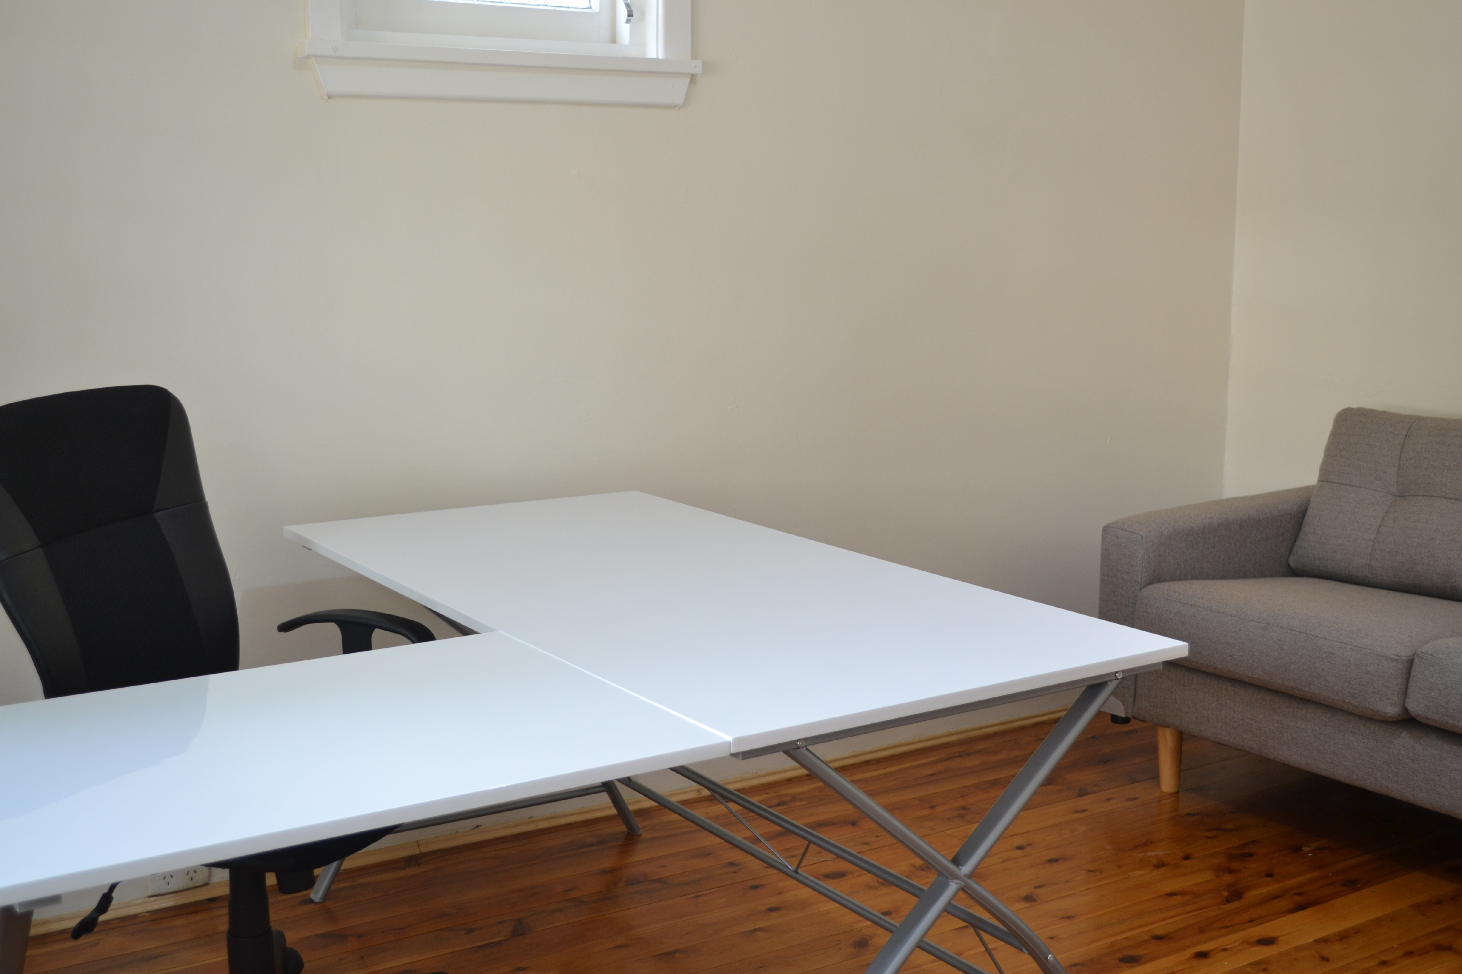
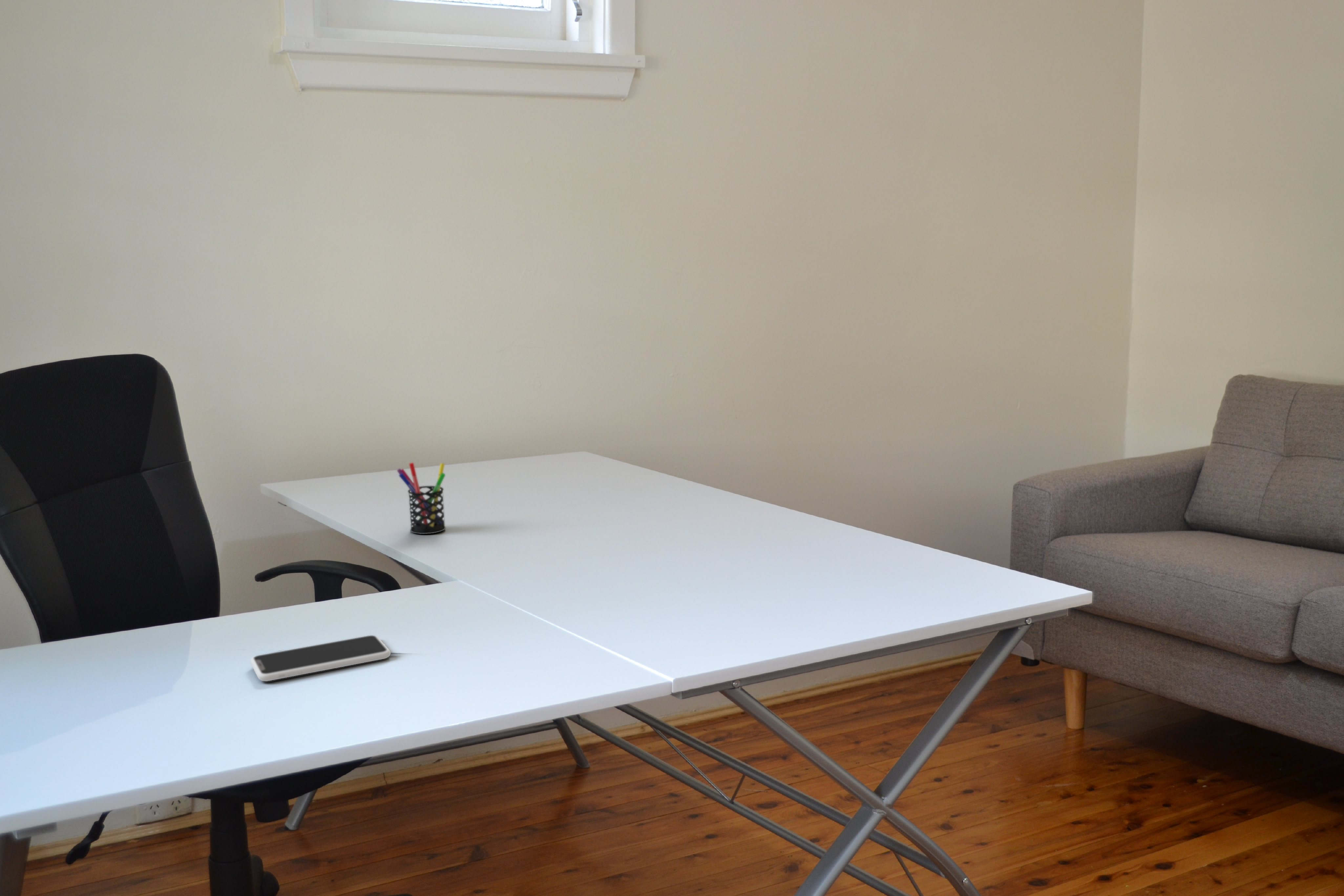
+ pen holder (428, 496)
+ smartphone (321, 657)
